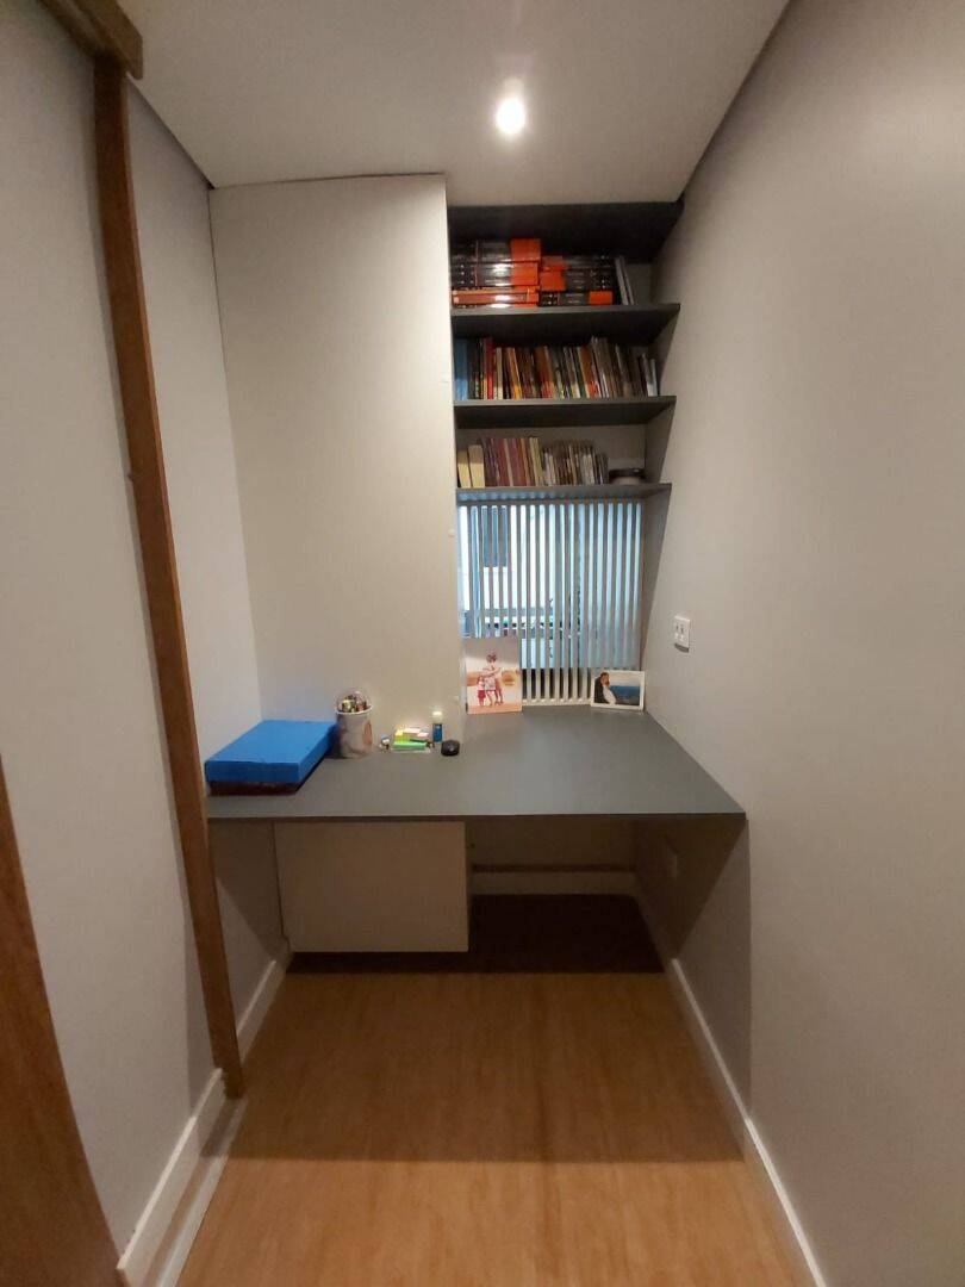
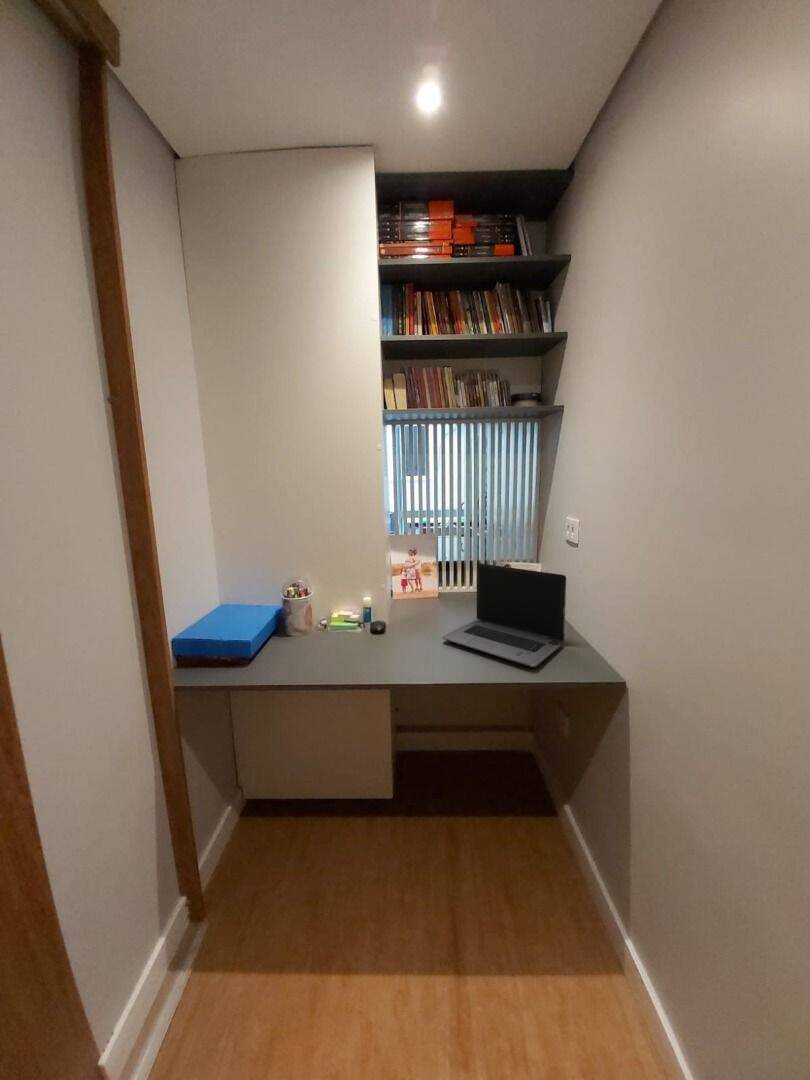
+ laptop computer (501, 609)
